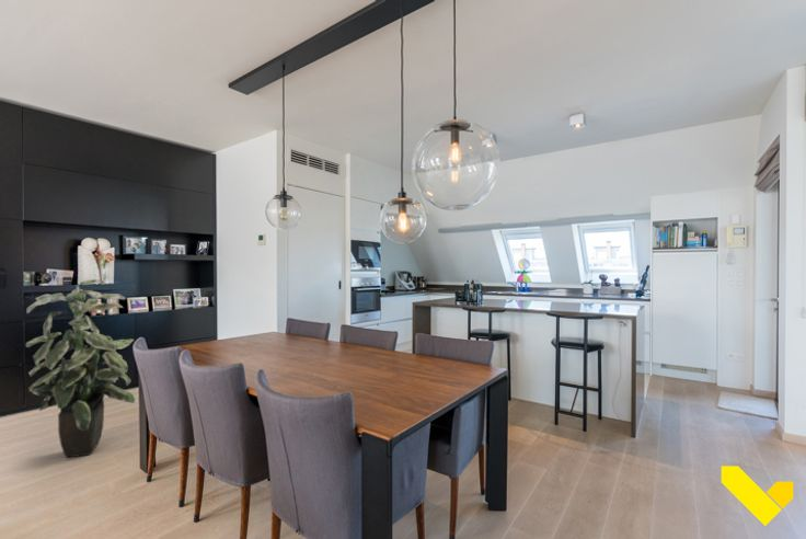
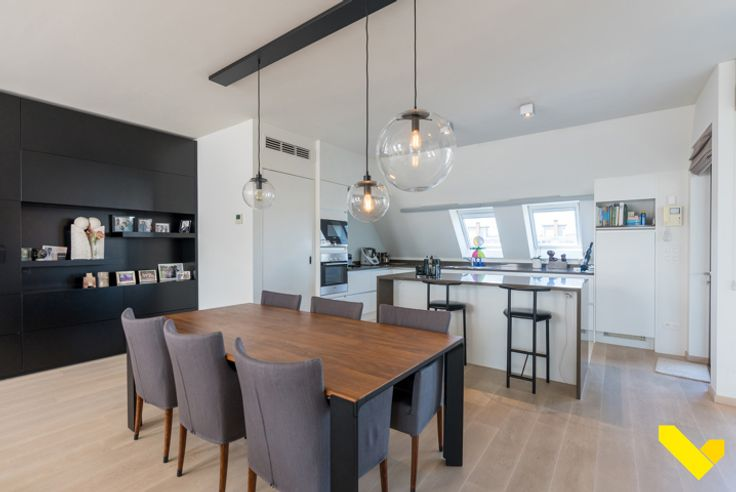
- indoor plant (85, 367)
